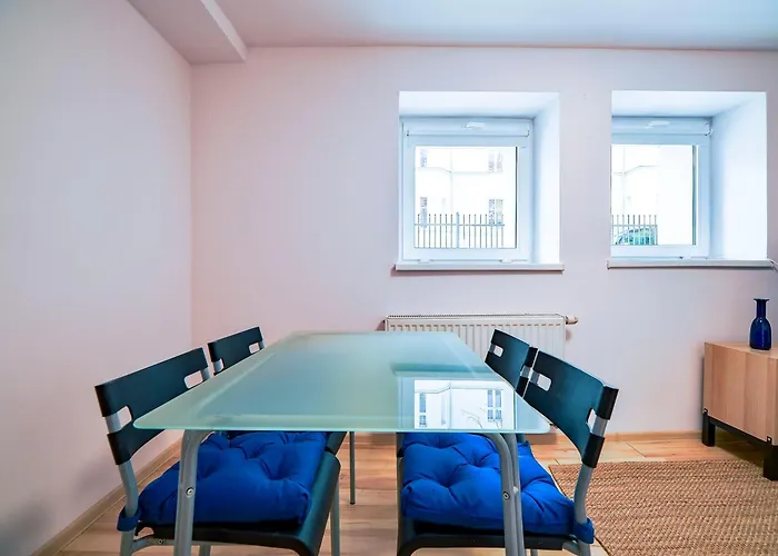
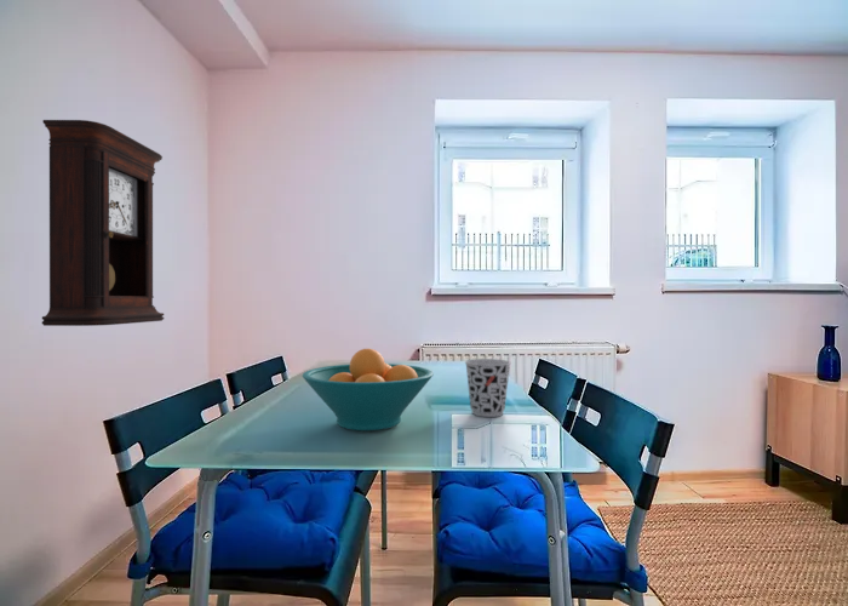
+ cup (487, 387)
+ pendulum clock (114, 231)
+ fruit bowl (368, 385)
